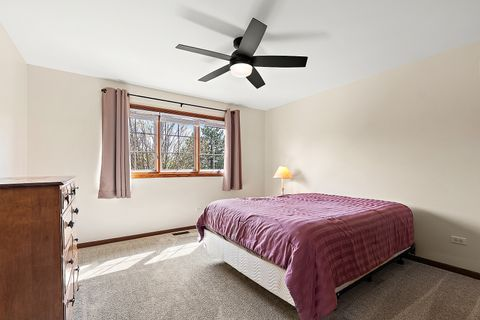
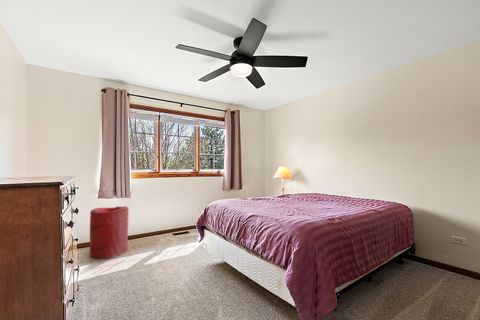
+ laundry hamper (109, 229)
